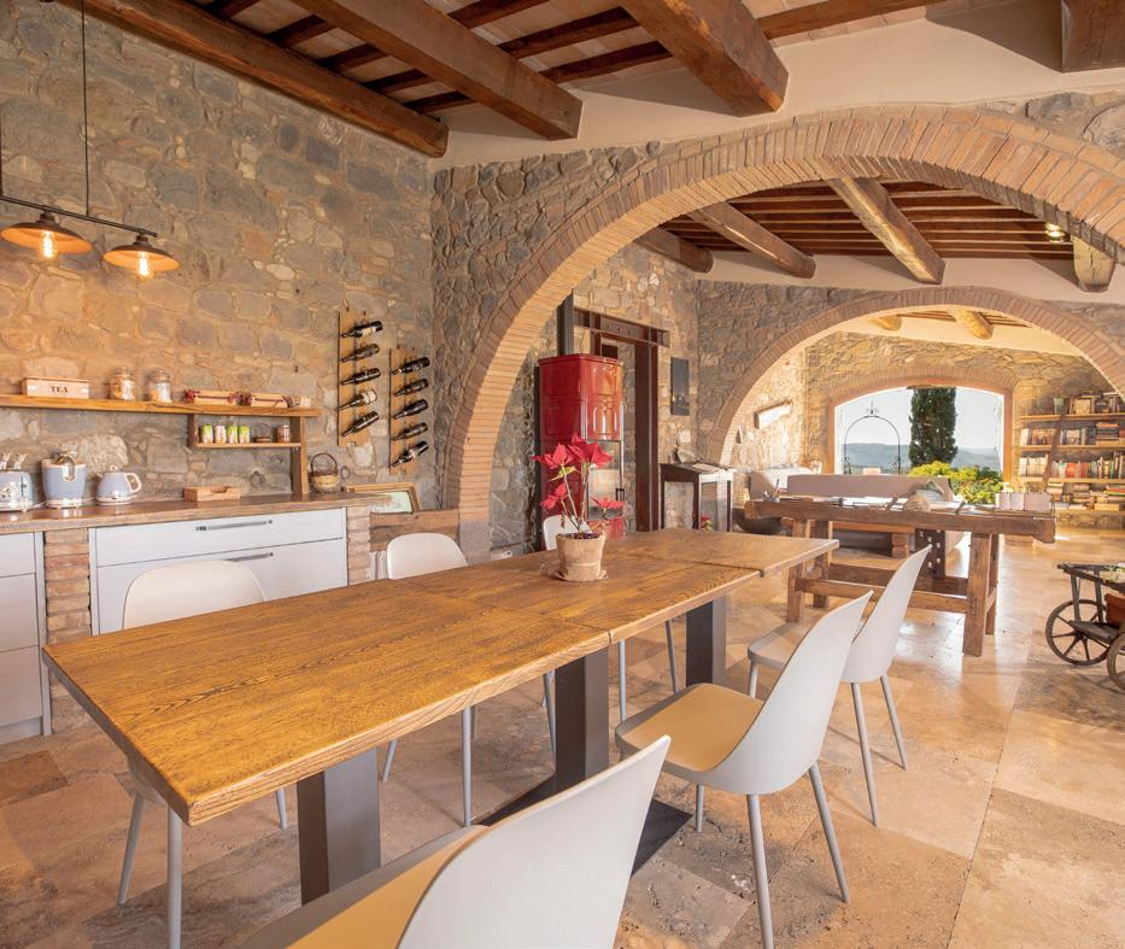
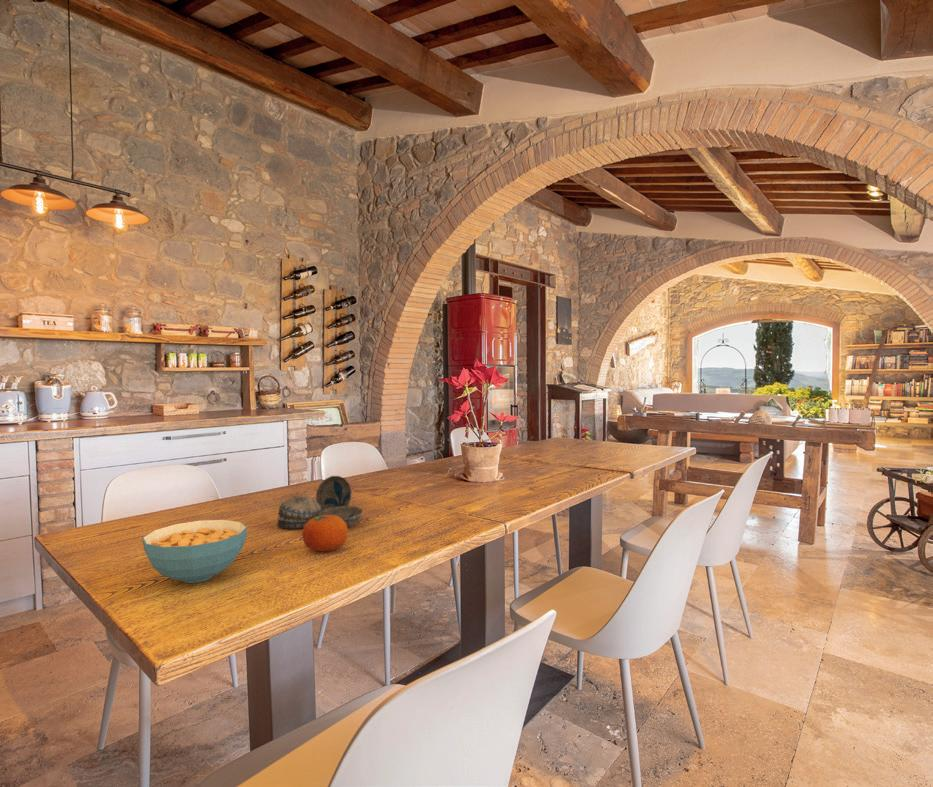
+ cereal bowl (196, 555)
+ fruit (325, 533)
+ decorative bowl (320, 502)
